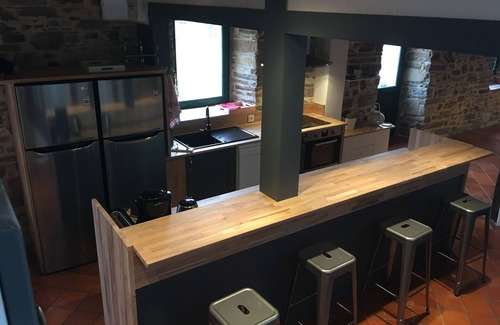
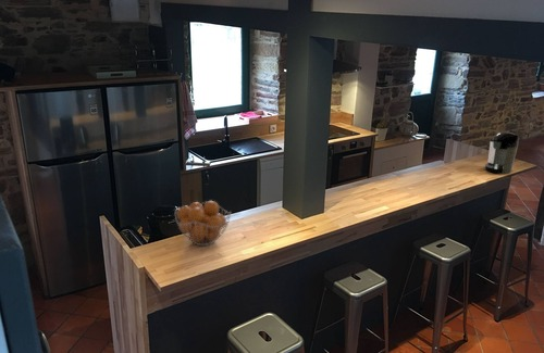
+ fruit basket (202, 222)
+ coffee maker (497, 149)
